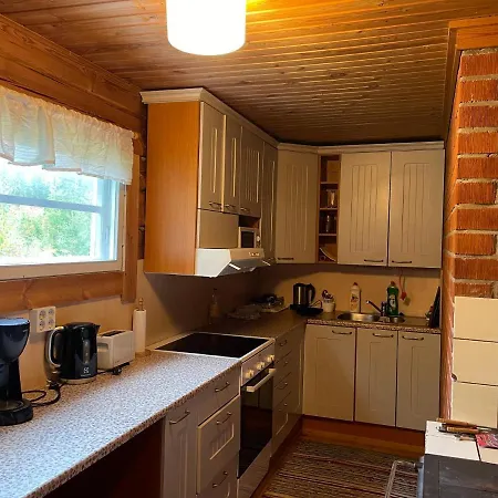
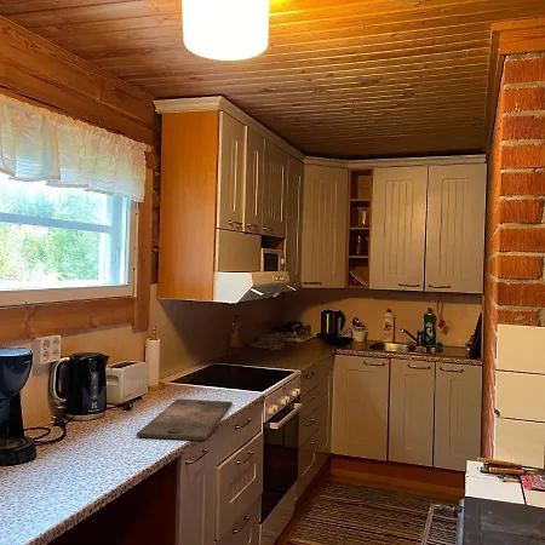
+ cutting board (189, 417)
